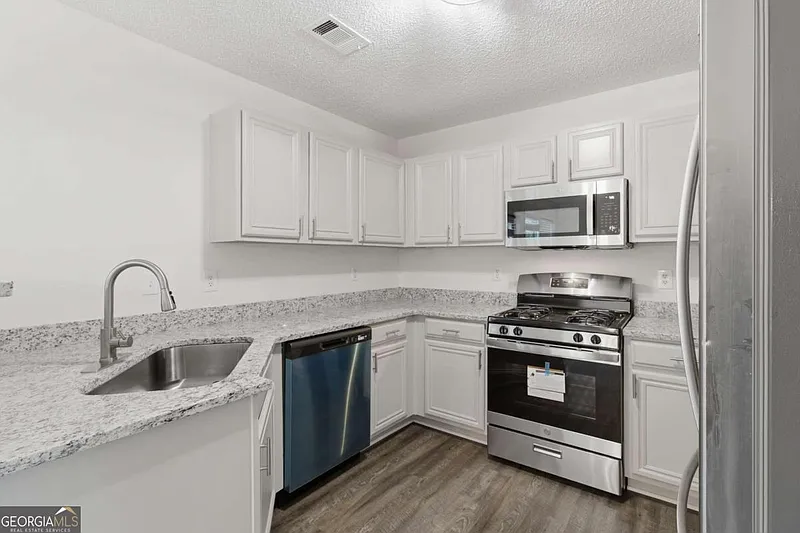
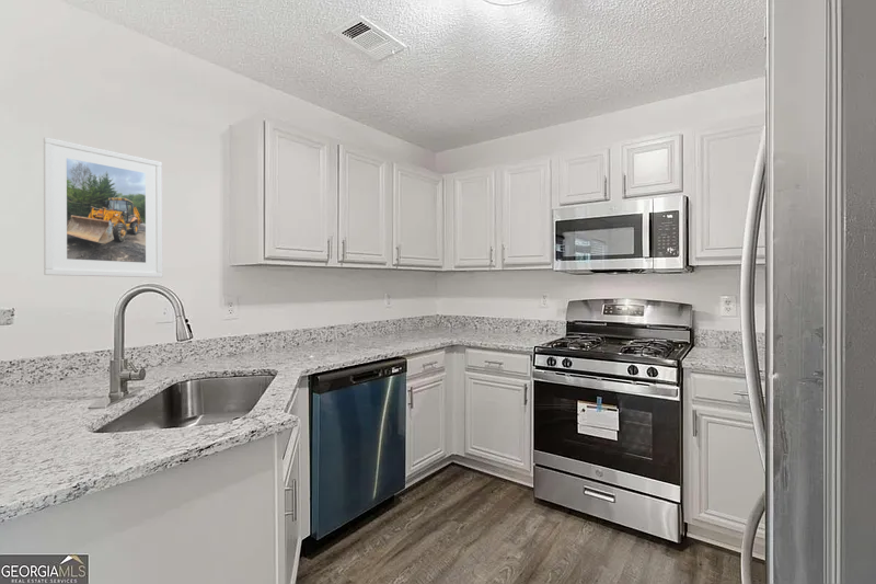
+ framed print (107, 213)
